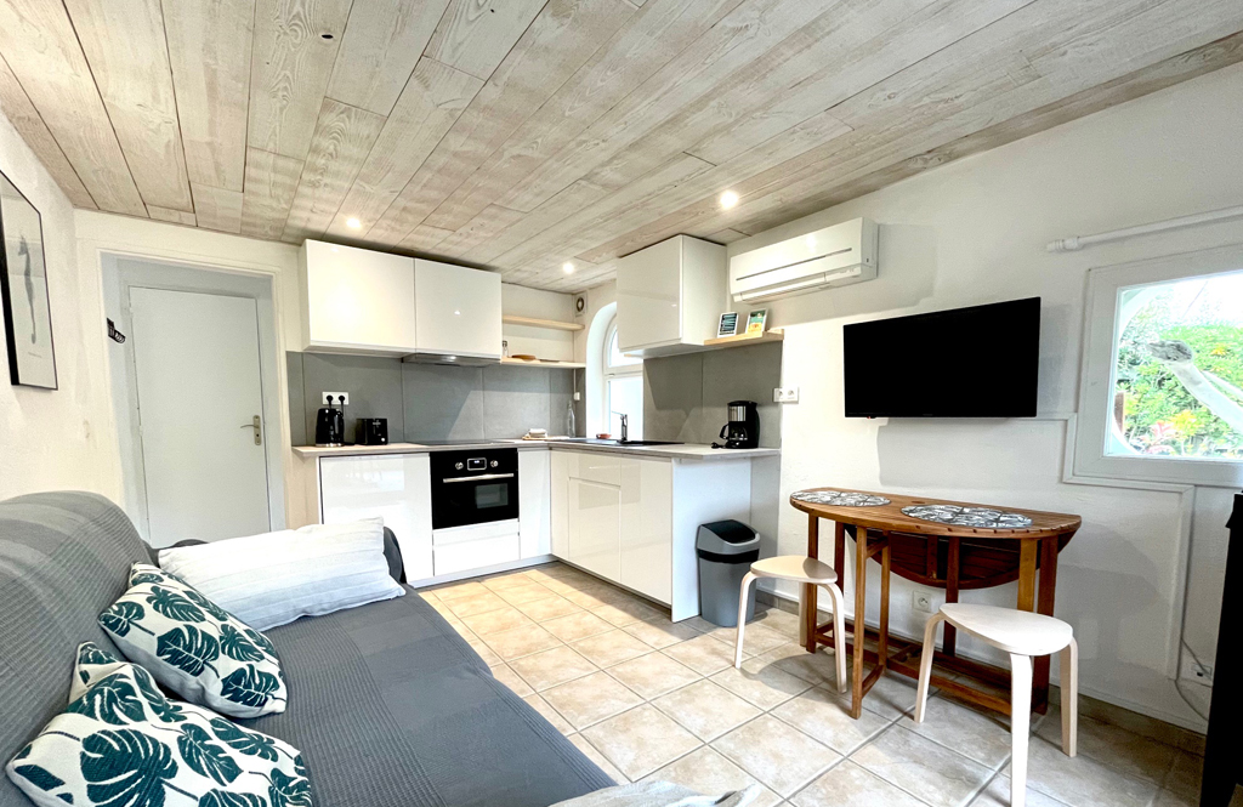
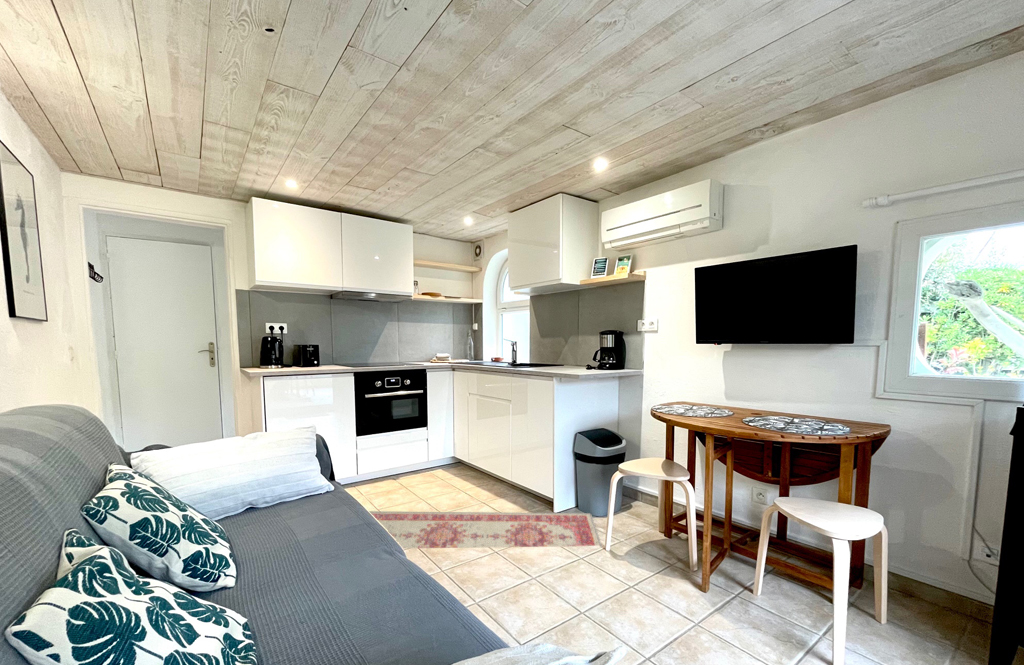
+ rug (442, 536)
